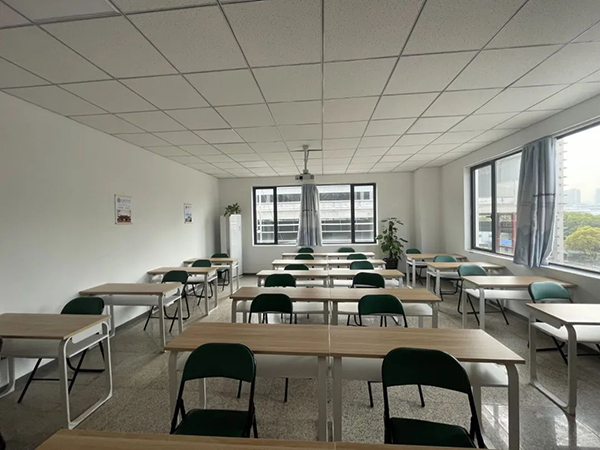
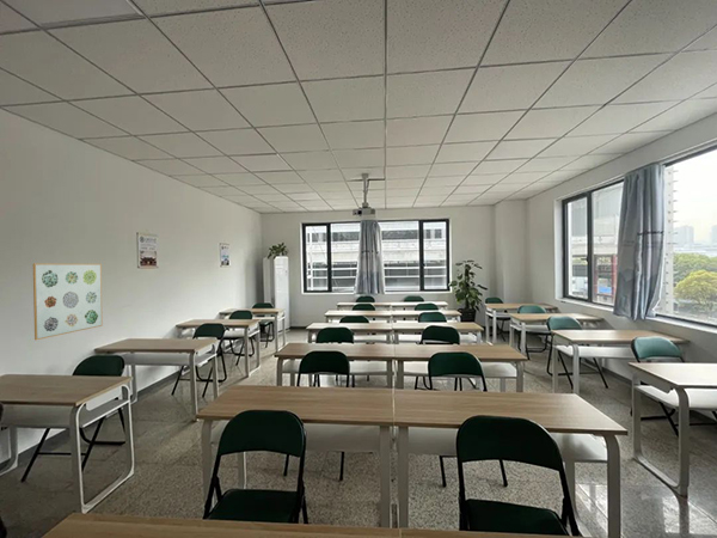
+ wall art (71, 298)
